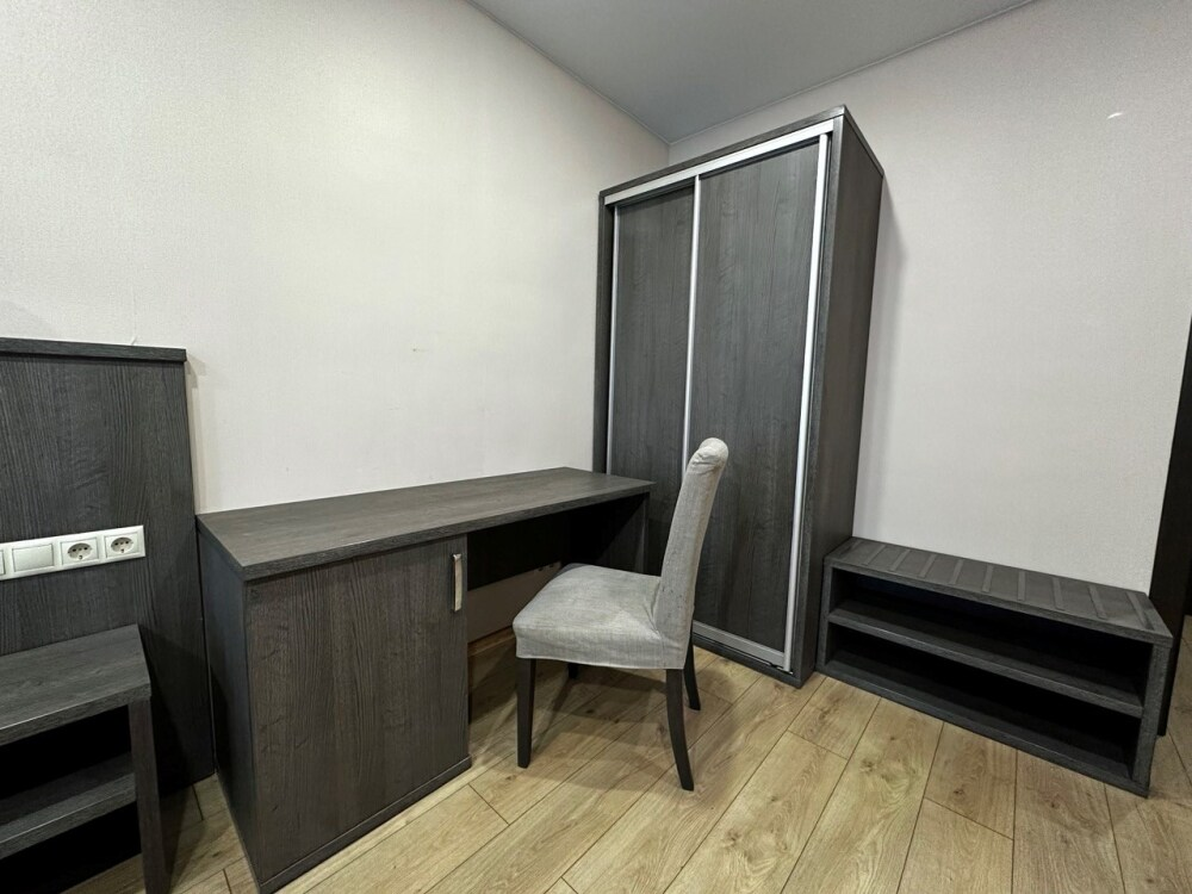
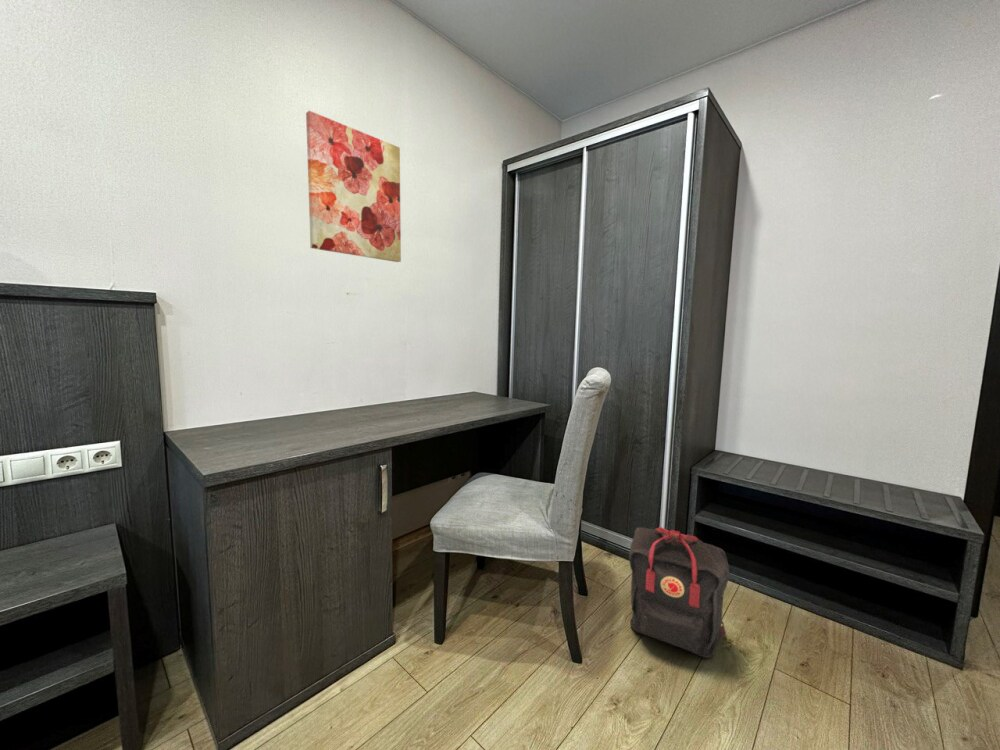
+ backpack (671, 579)
+ wall art (358, 194)
